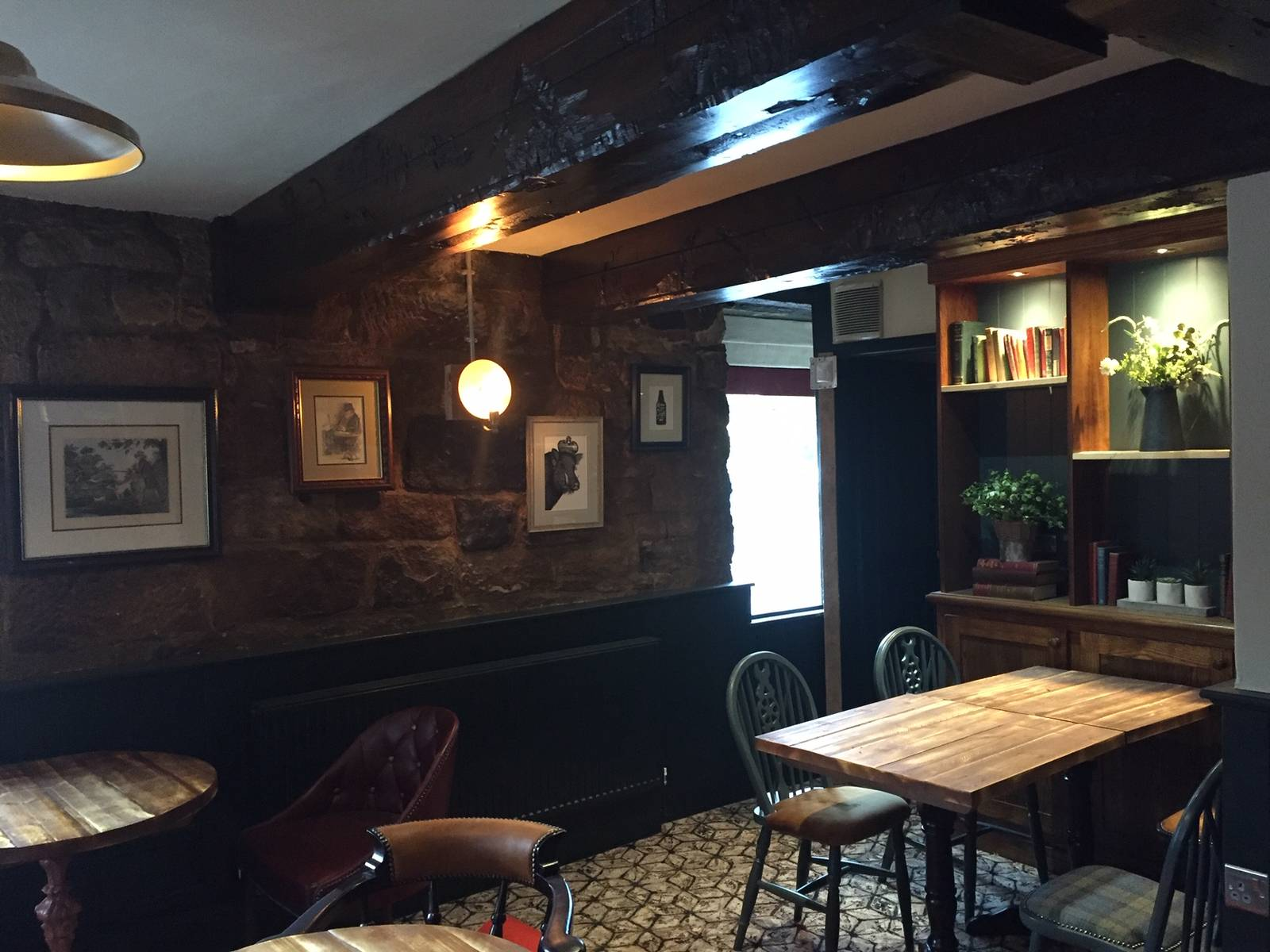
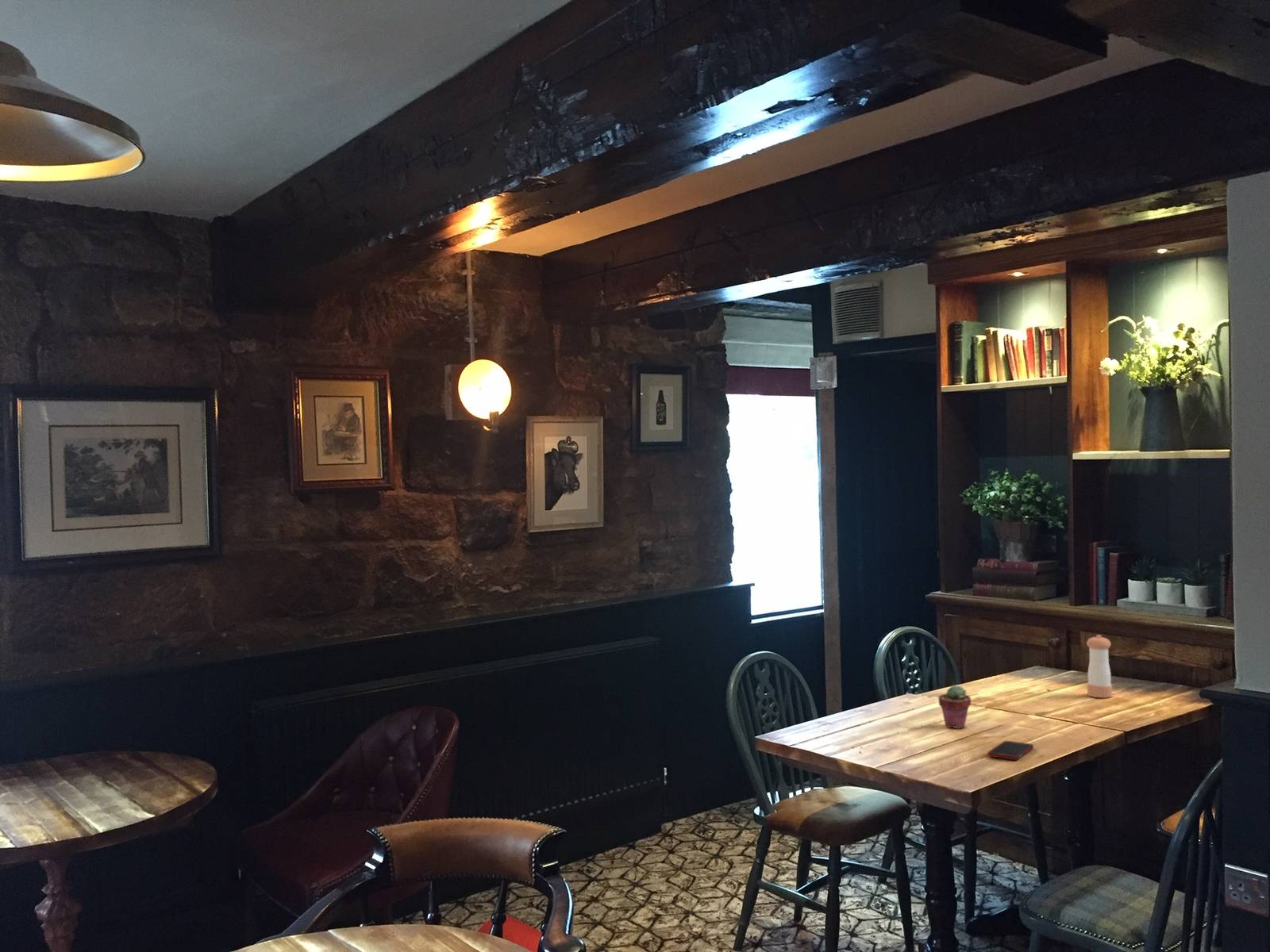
+ cell phone (1010, 750)
+ potted succulent (954, 705)
+ pepper shaker (1099, 665)
